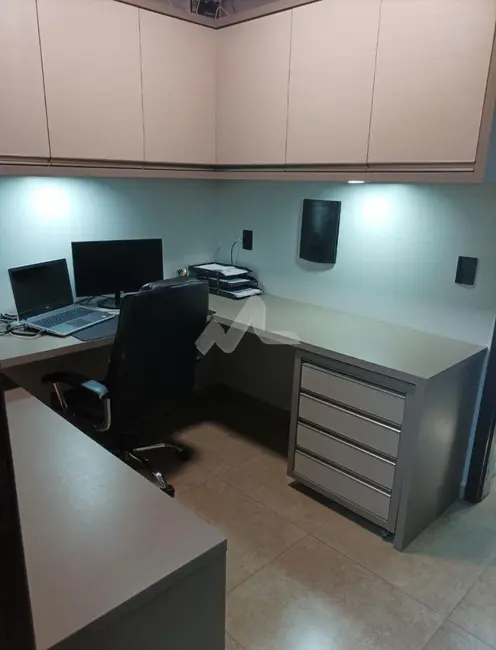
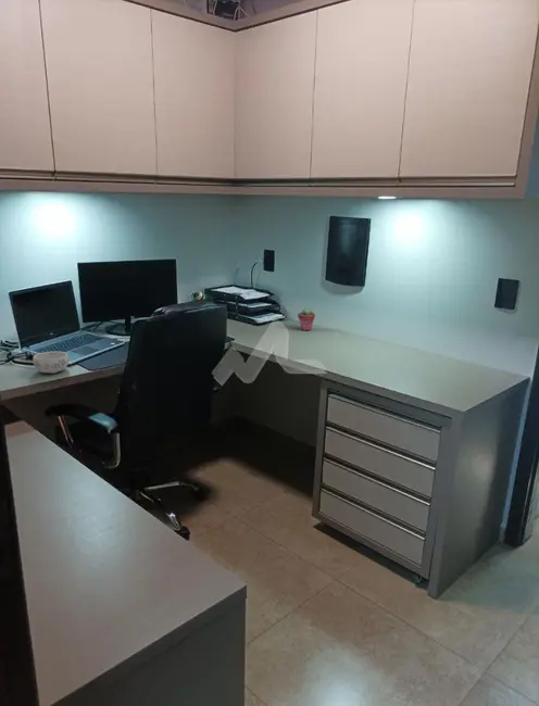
+ decorative bowl (51, 362)
+ potted succulent (305, 318)
